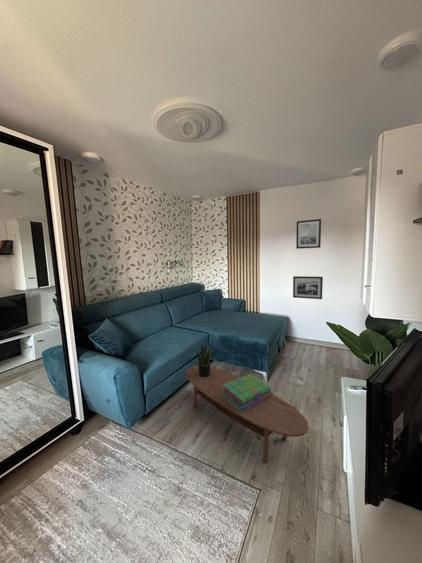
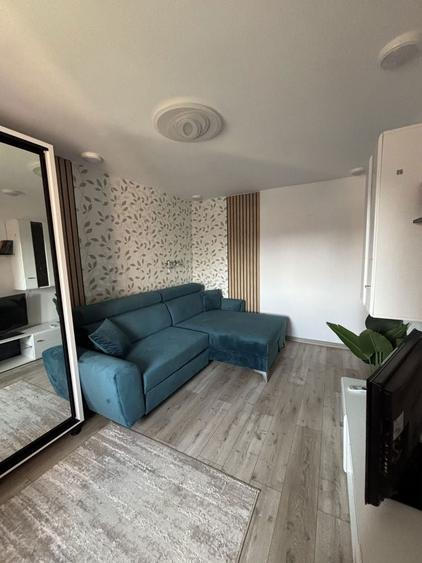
- coffee table (234, 406)
- potted plant (205, 358)
- stack of books (246, 390)
- wall art (308, 234)
- picture frame (307, 287)
